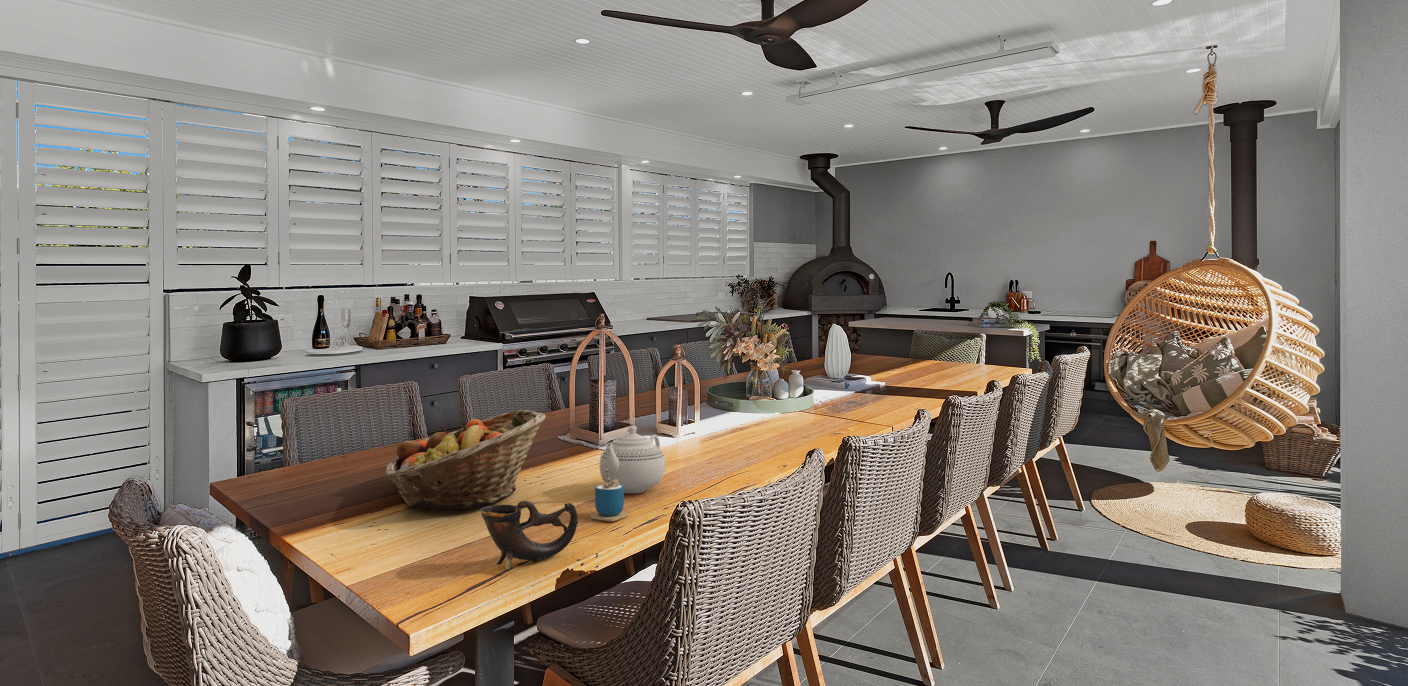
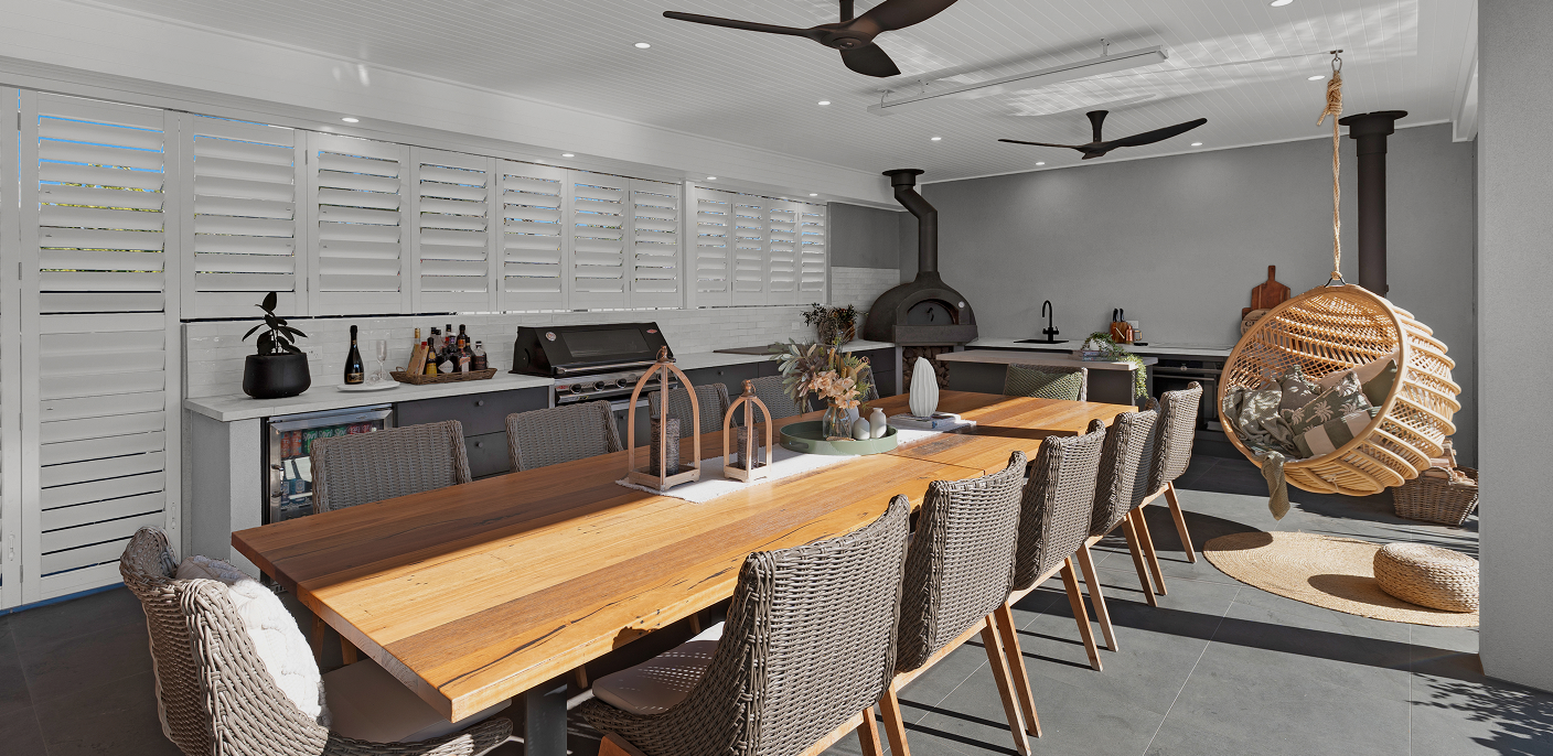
- fruit basket (467, 454)
- cup (528, 527)
- cup (609, 491)
- teapot (633, 458)
